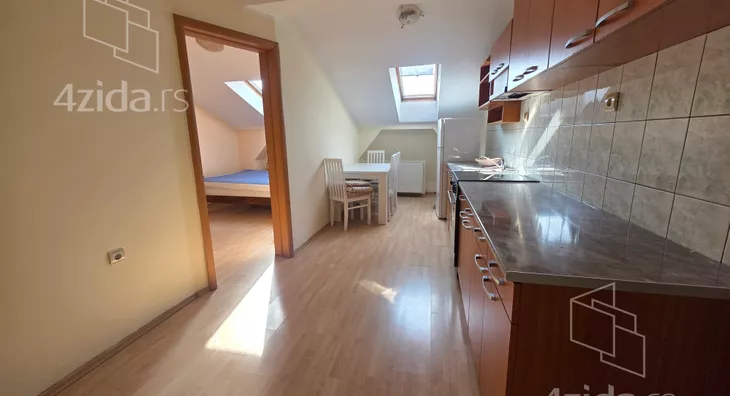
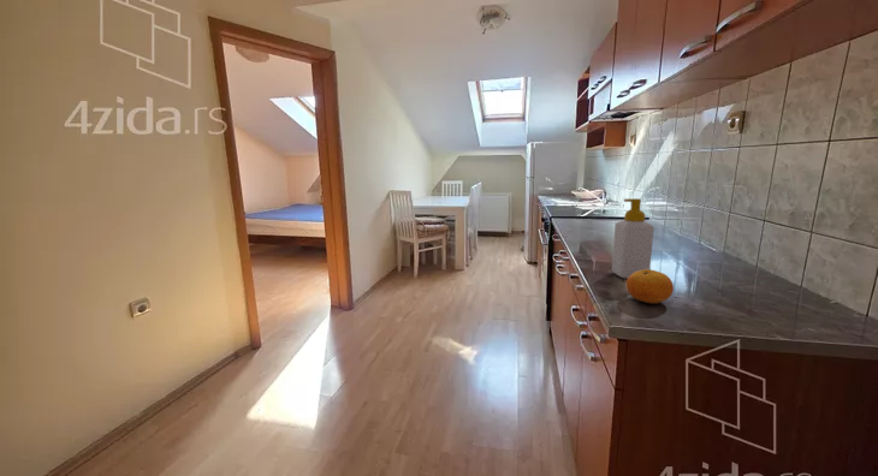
+ fruit (648, 285)
+ soap bottle (633, 237)
